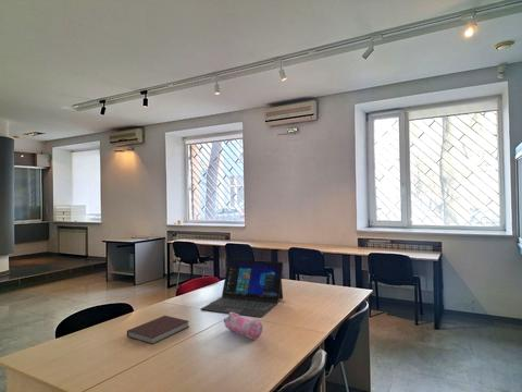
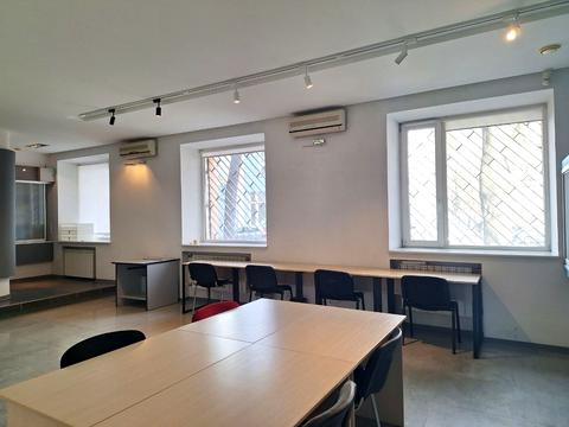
- pencil case (243, 324)
- notebook (159, 328)
- laptop (244, 284)
